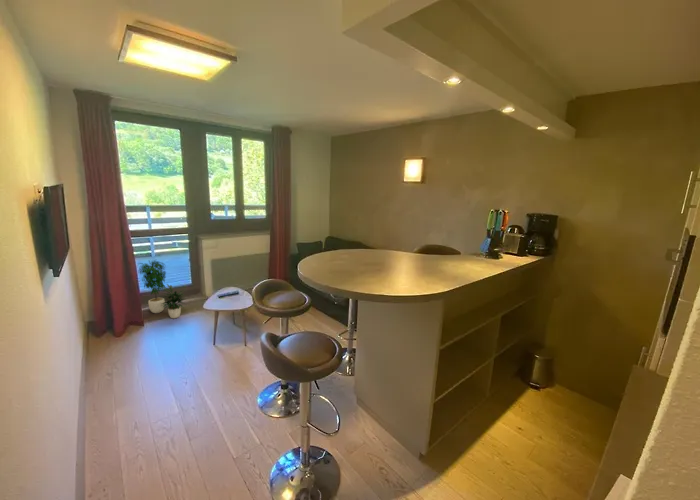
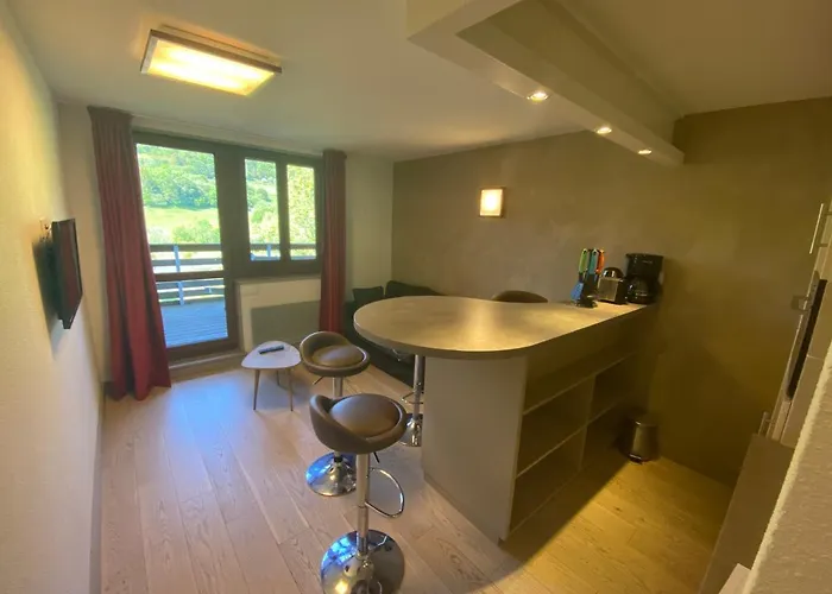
- potted plant (162, 287)
